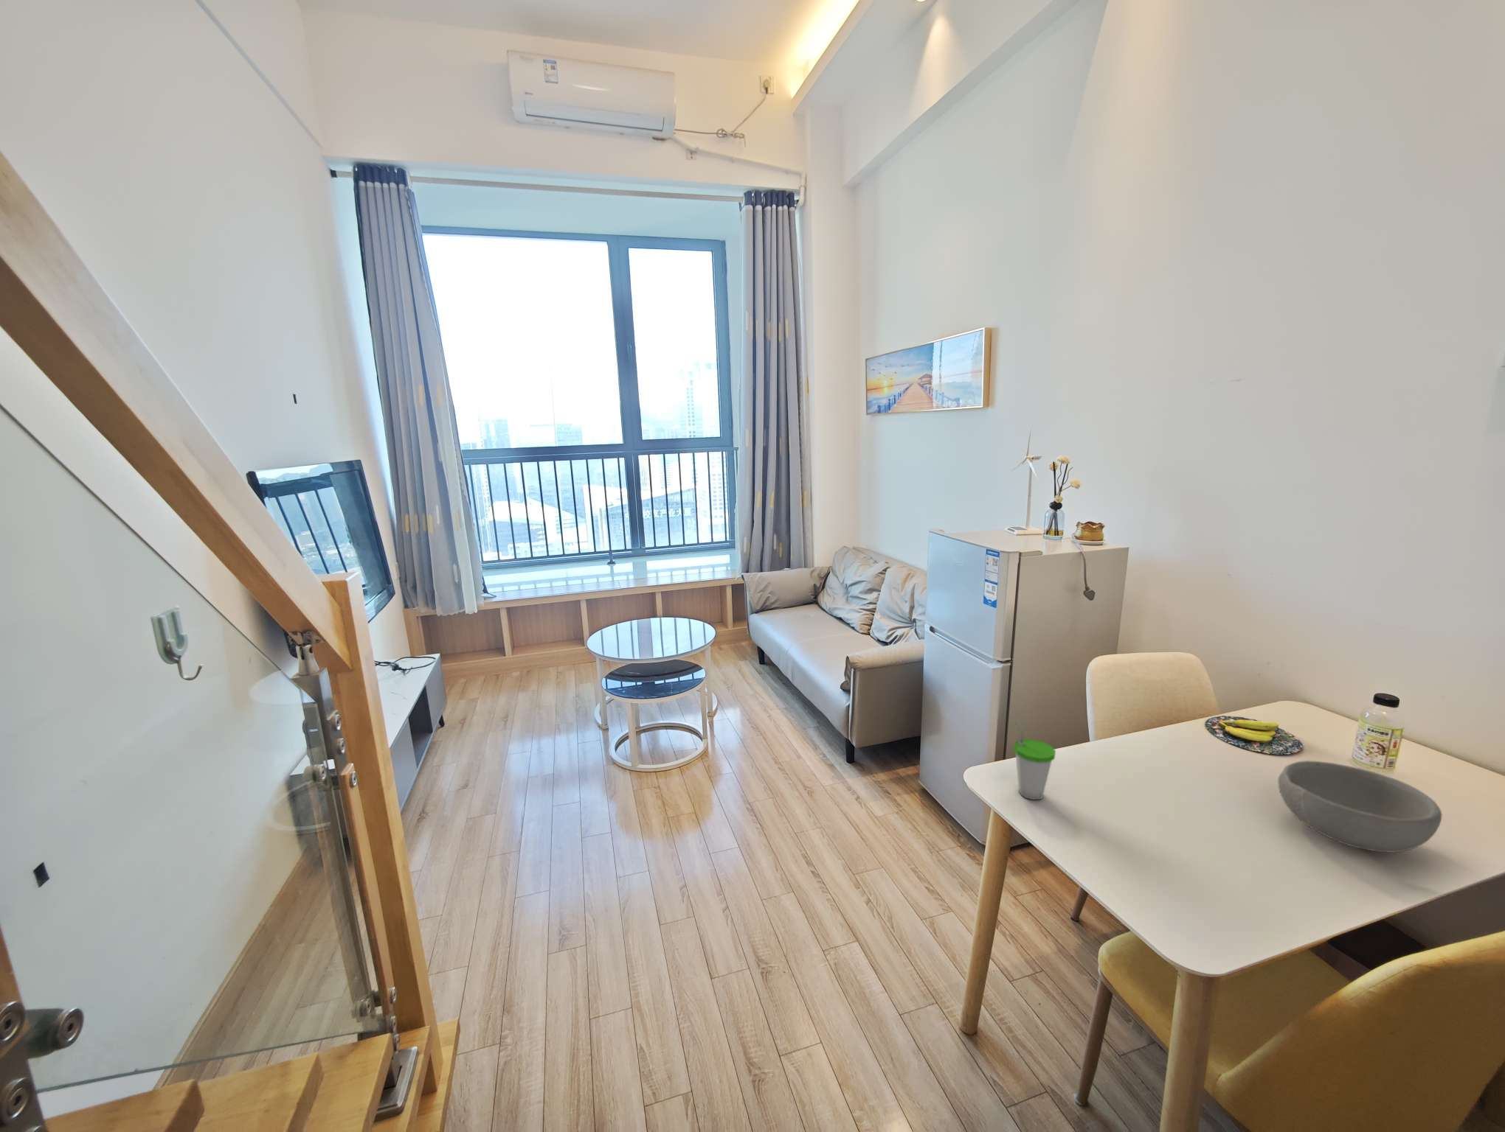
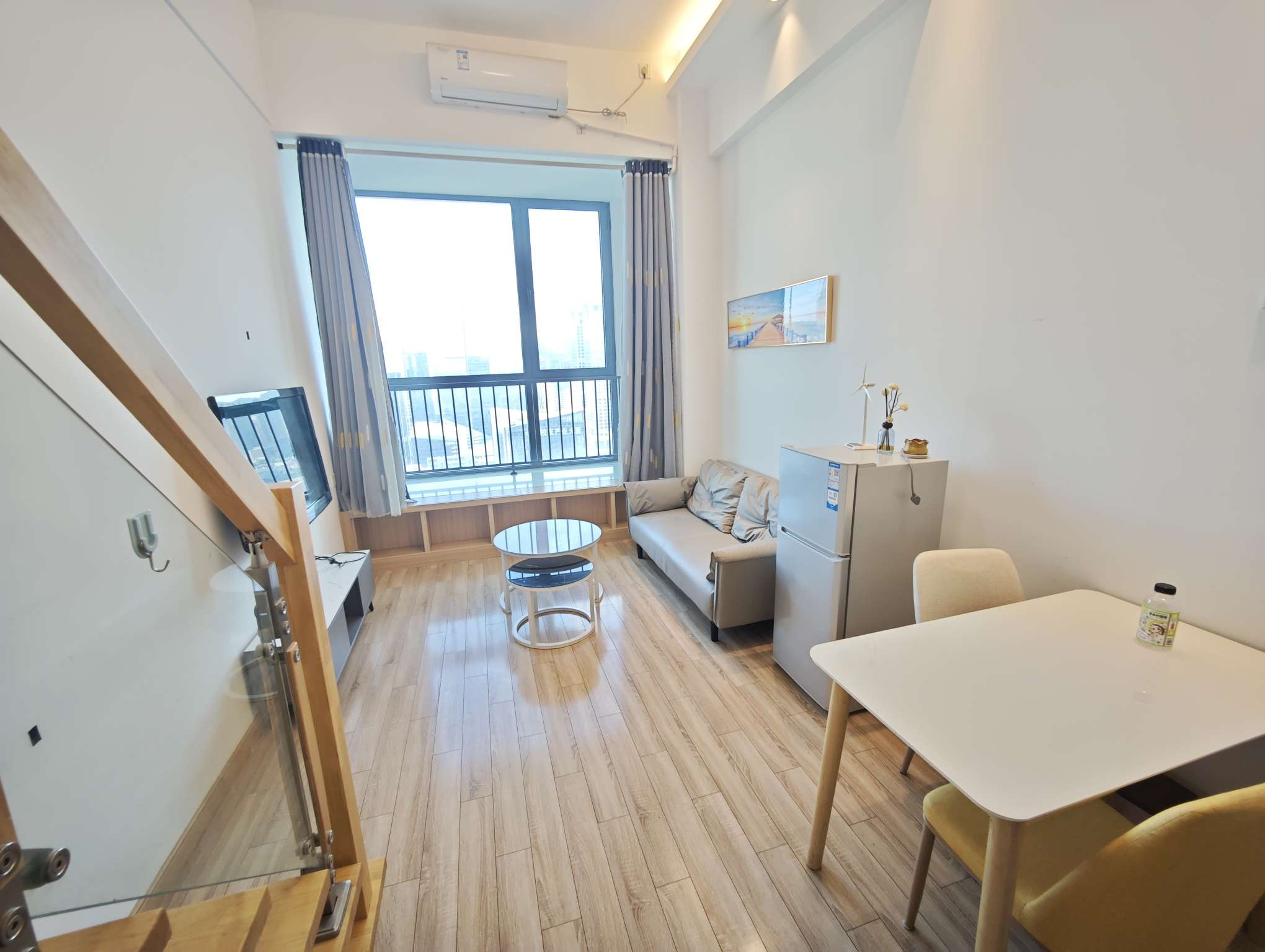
- cup (1033, 761)
- bowl (1353, 811)
- banana (1253, 727)
